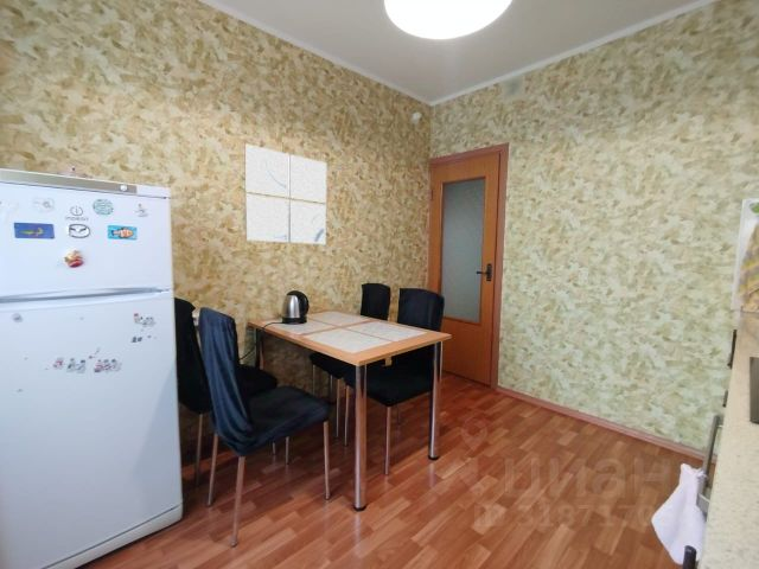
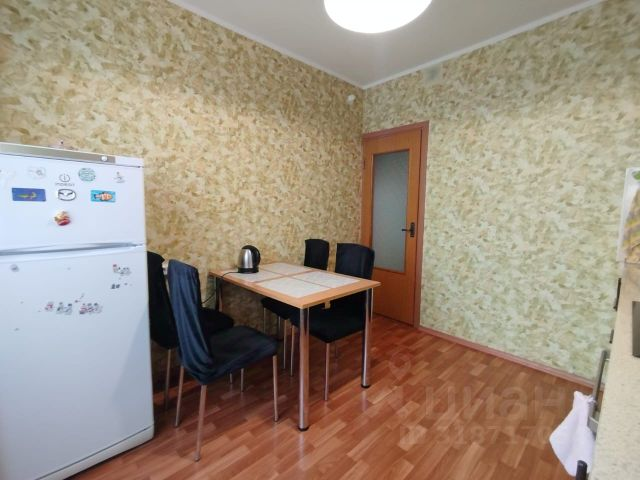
- wall art (287, 199)
